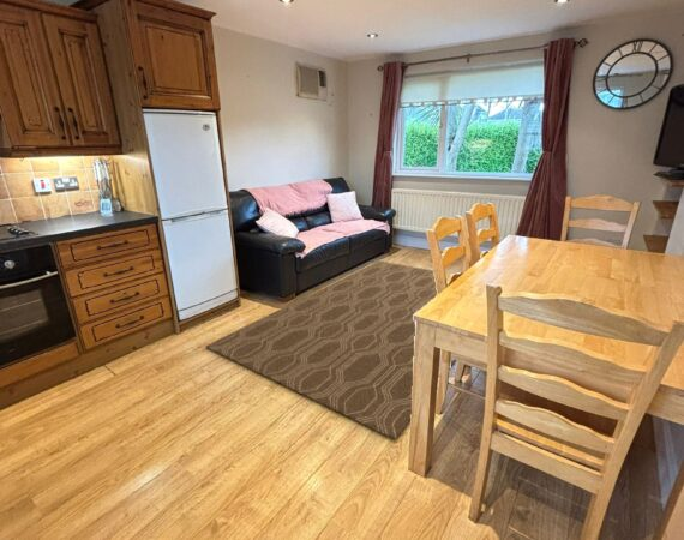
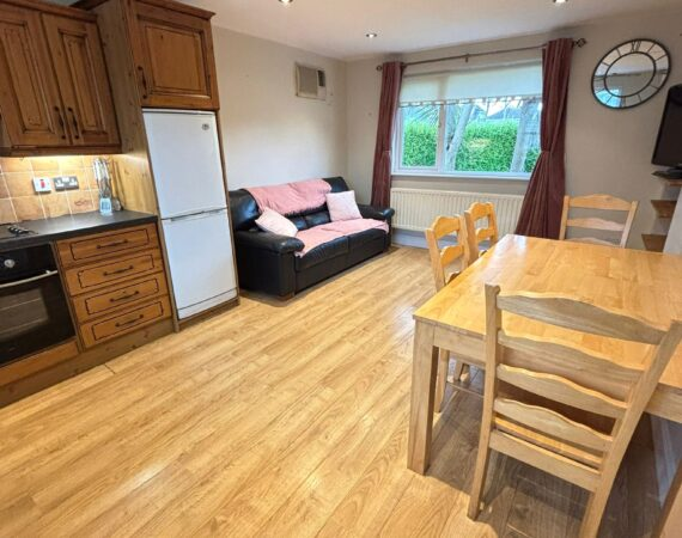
- rug (383, 310)
